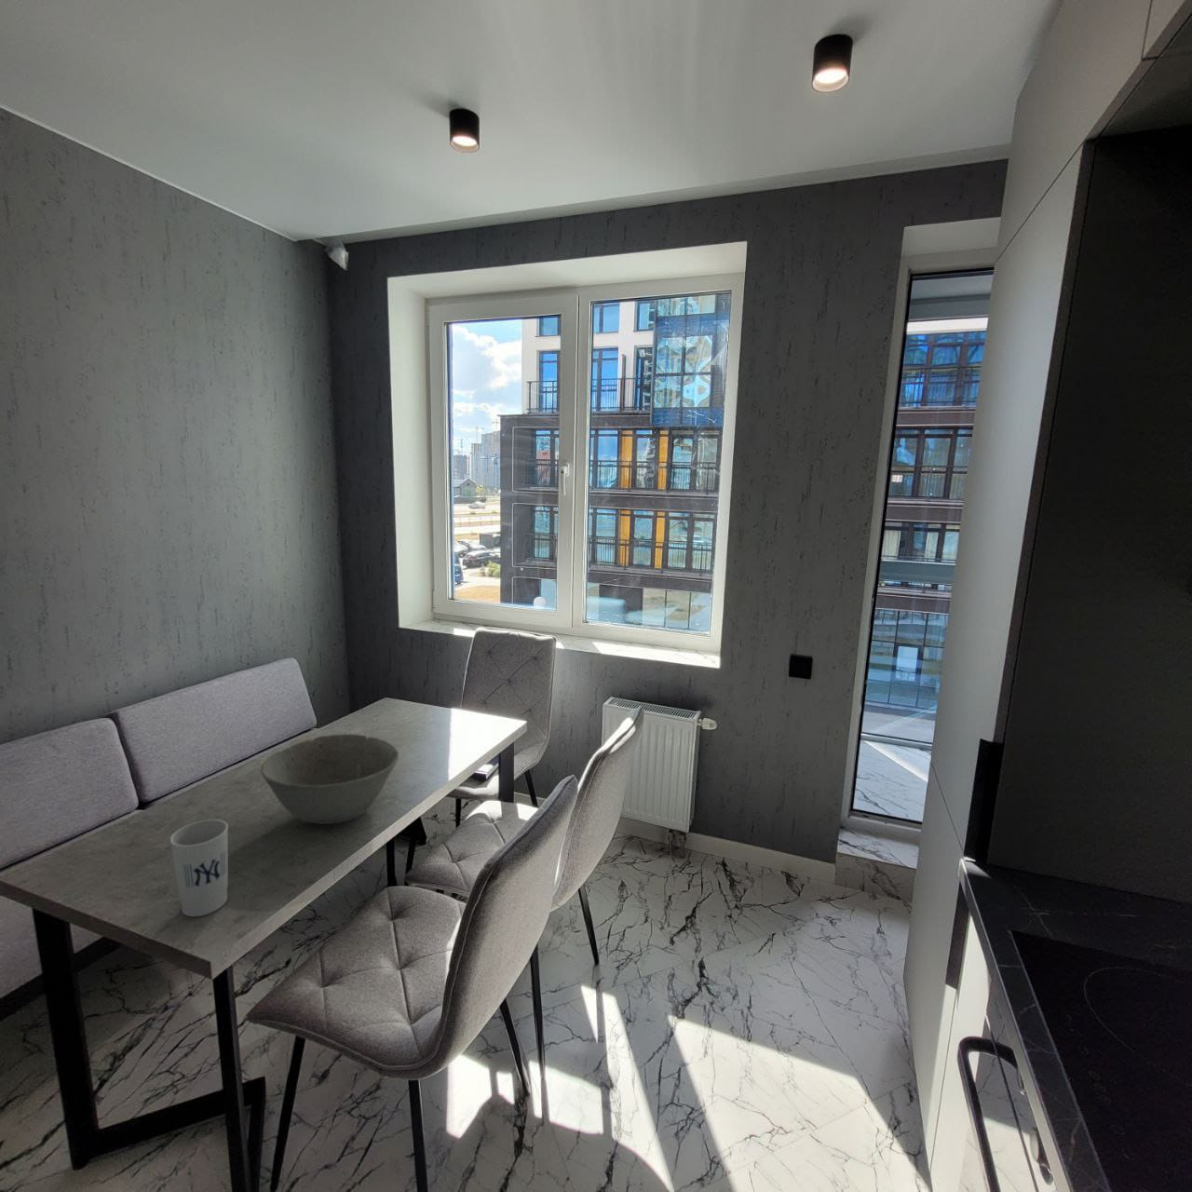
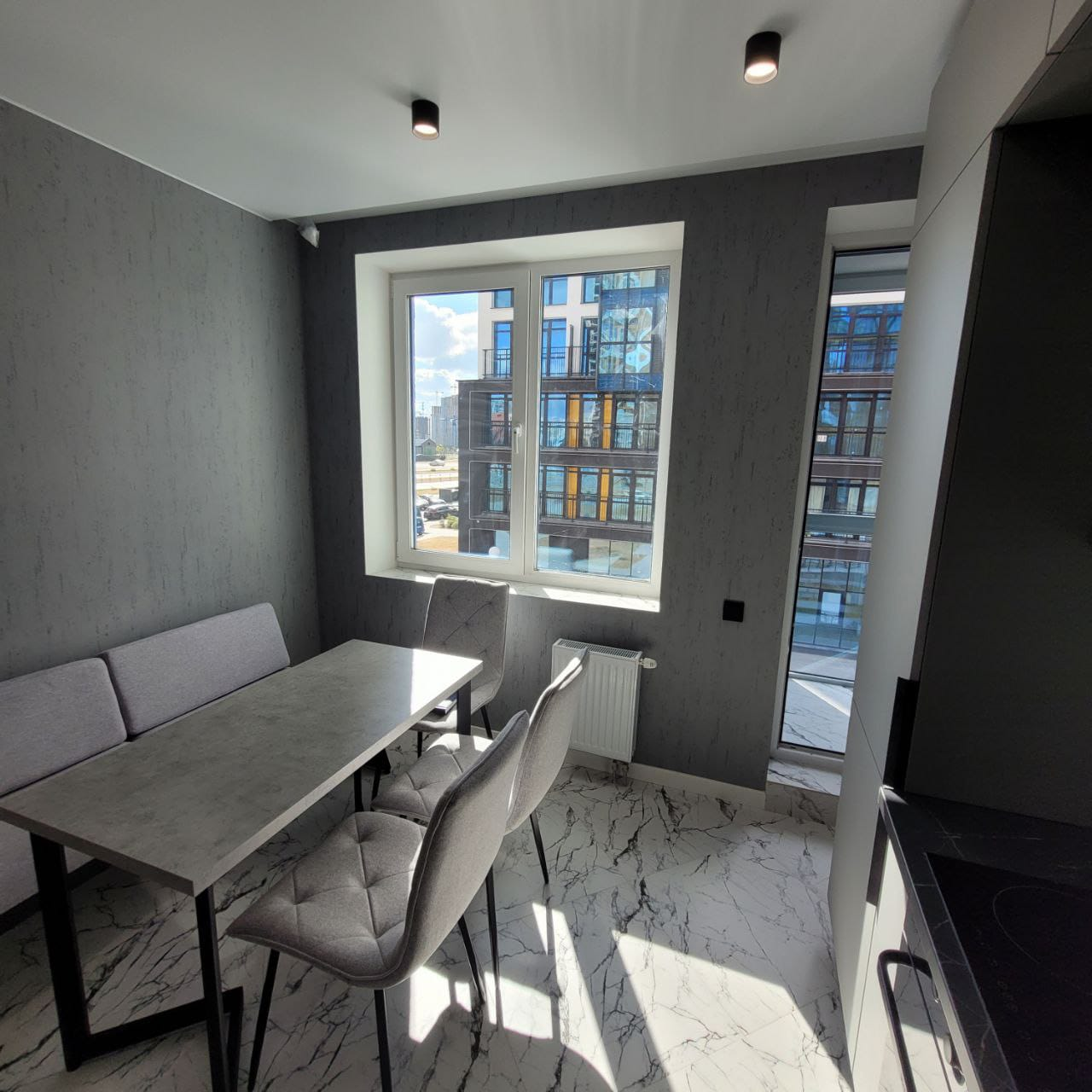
- cup (202, 868)
- bowl (333, 785)
